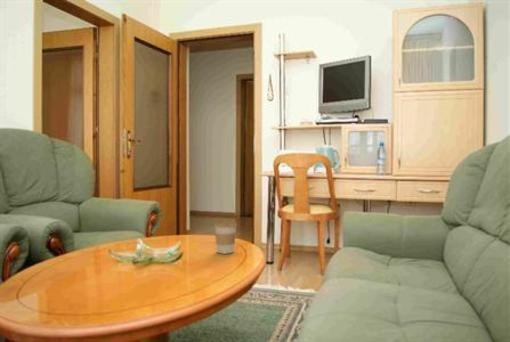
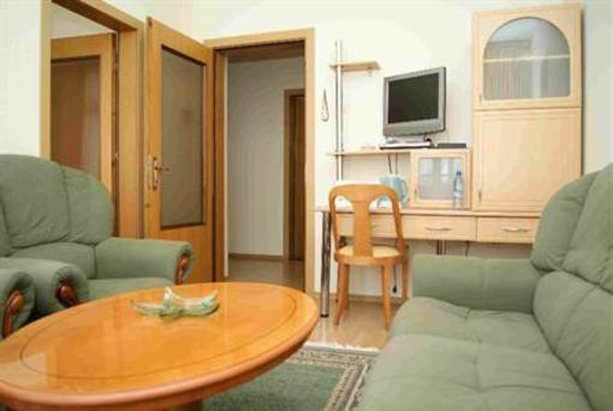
- coffee cup (225, 235)
